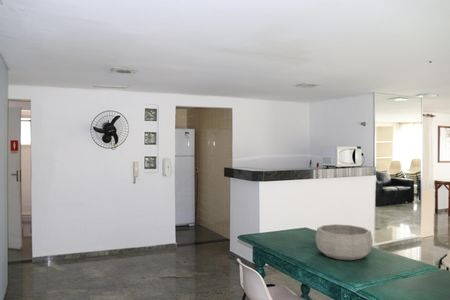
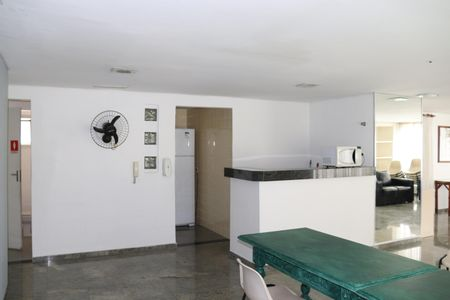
- decorative bowl (343, 242)
